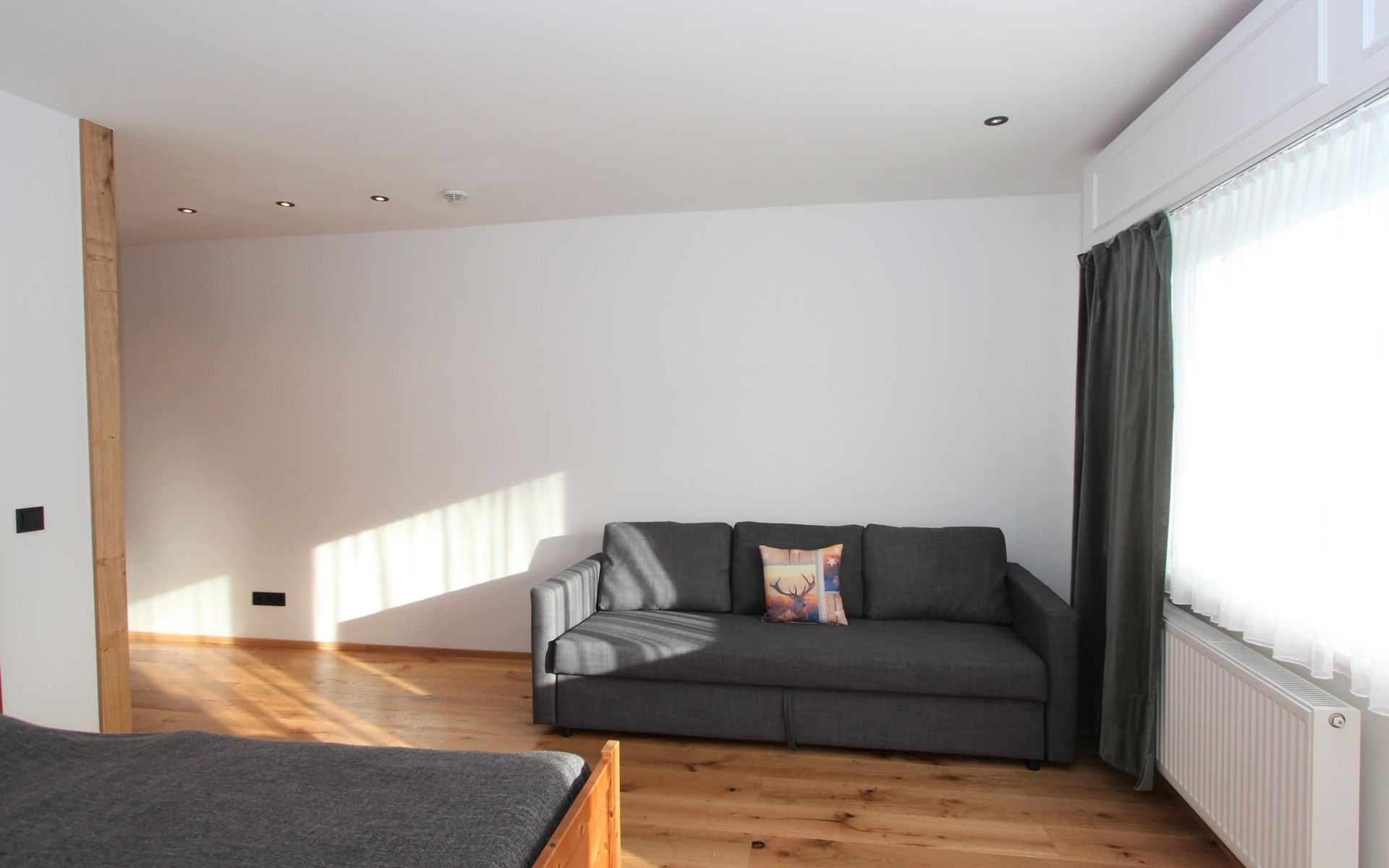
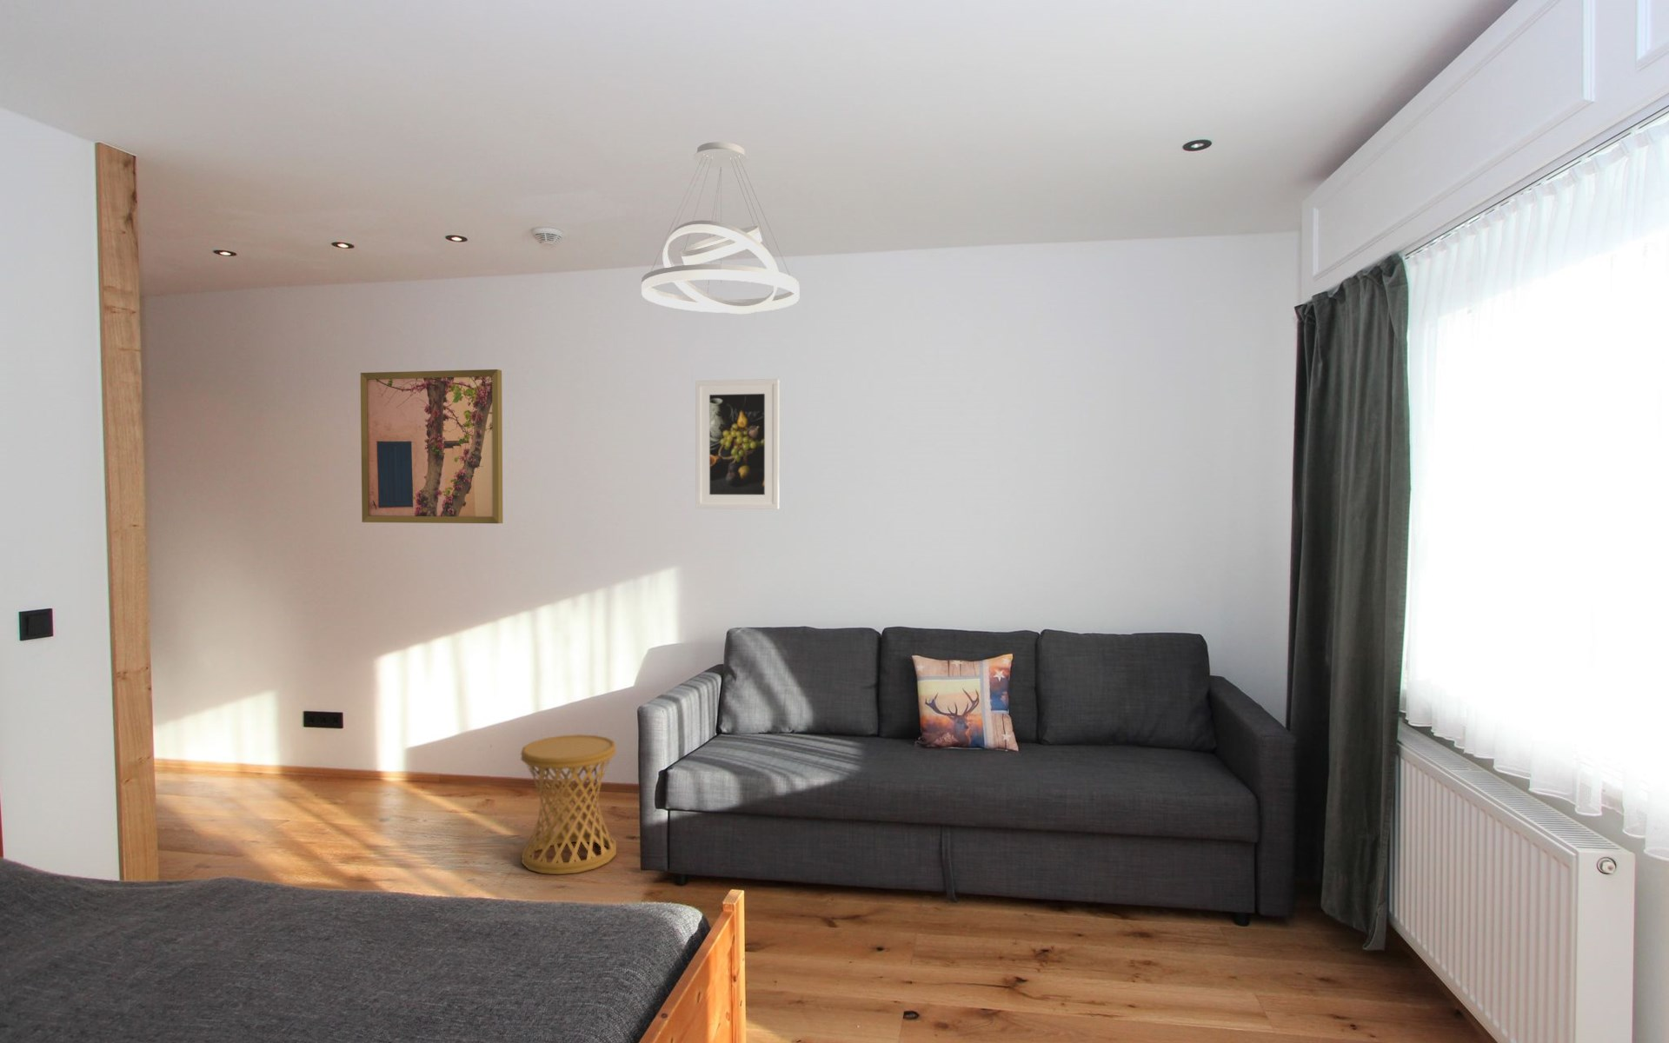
+ pendant light (721, 228)
+ side table (570, 801)
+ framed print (737, 445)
+ wall art (430, 447)
